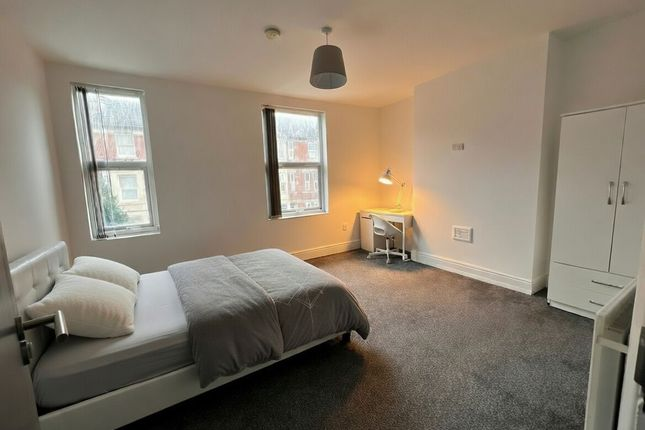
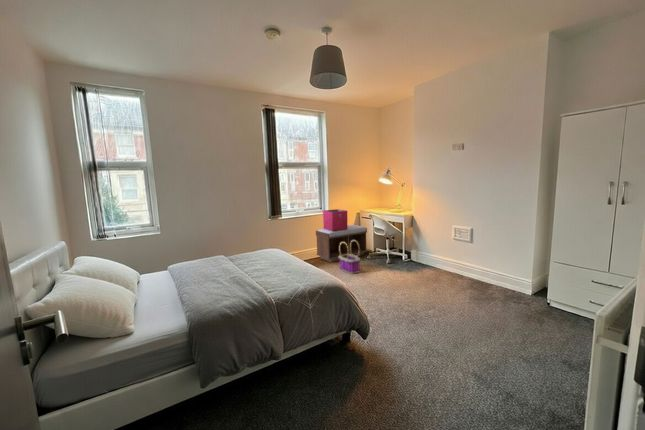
+ storage bin (335, 219)
+ basket (349, 255)
+ bench (342, 241)
